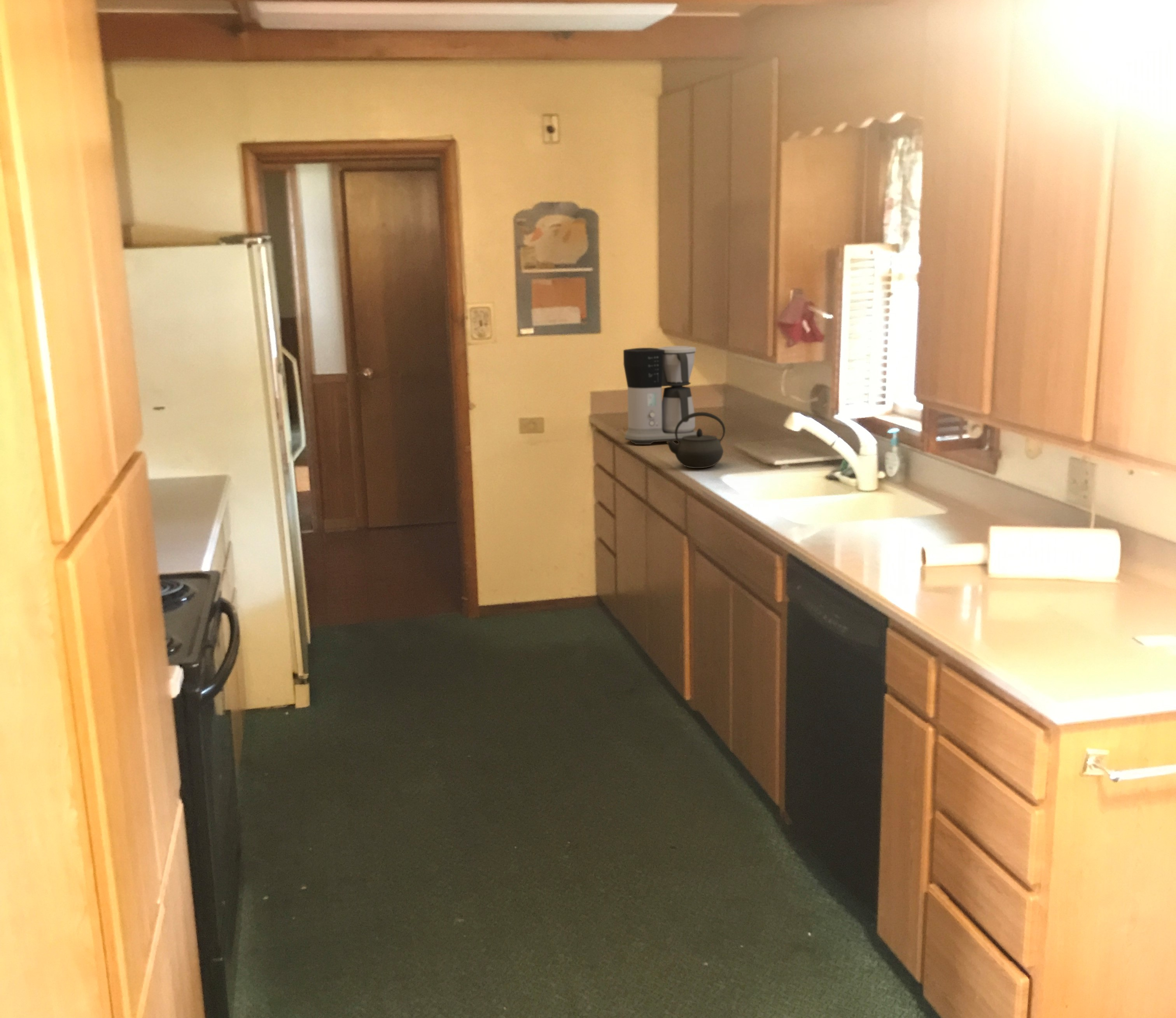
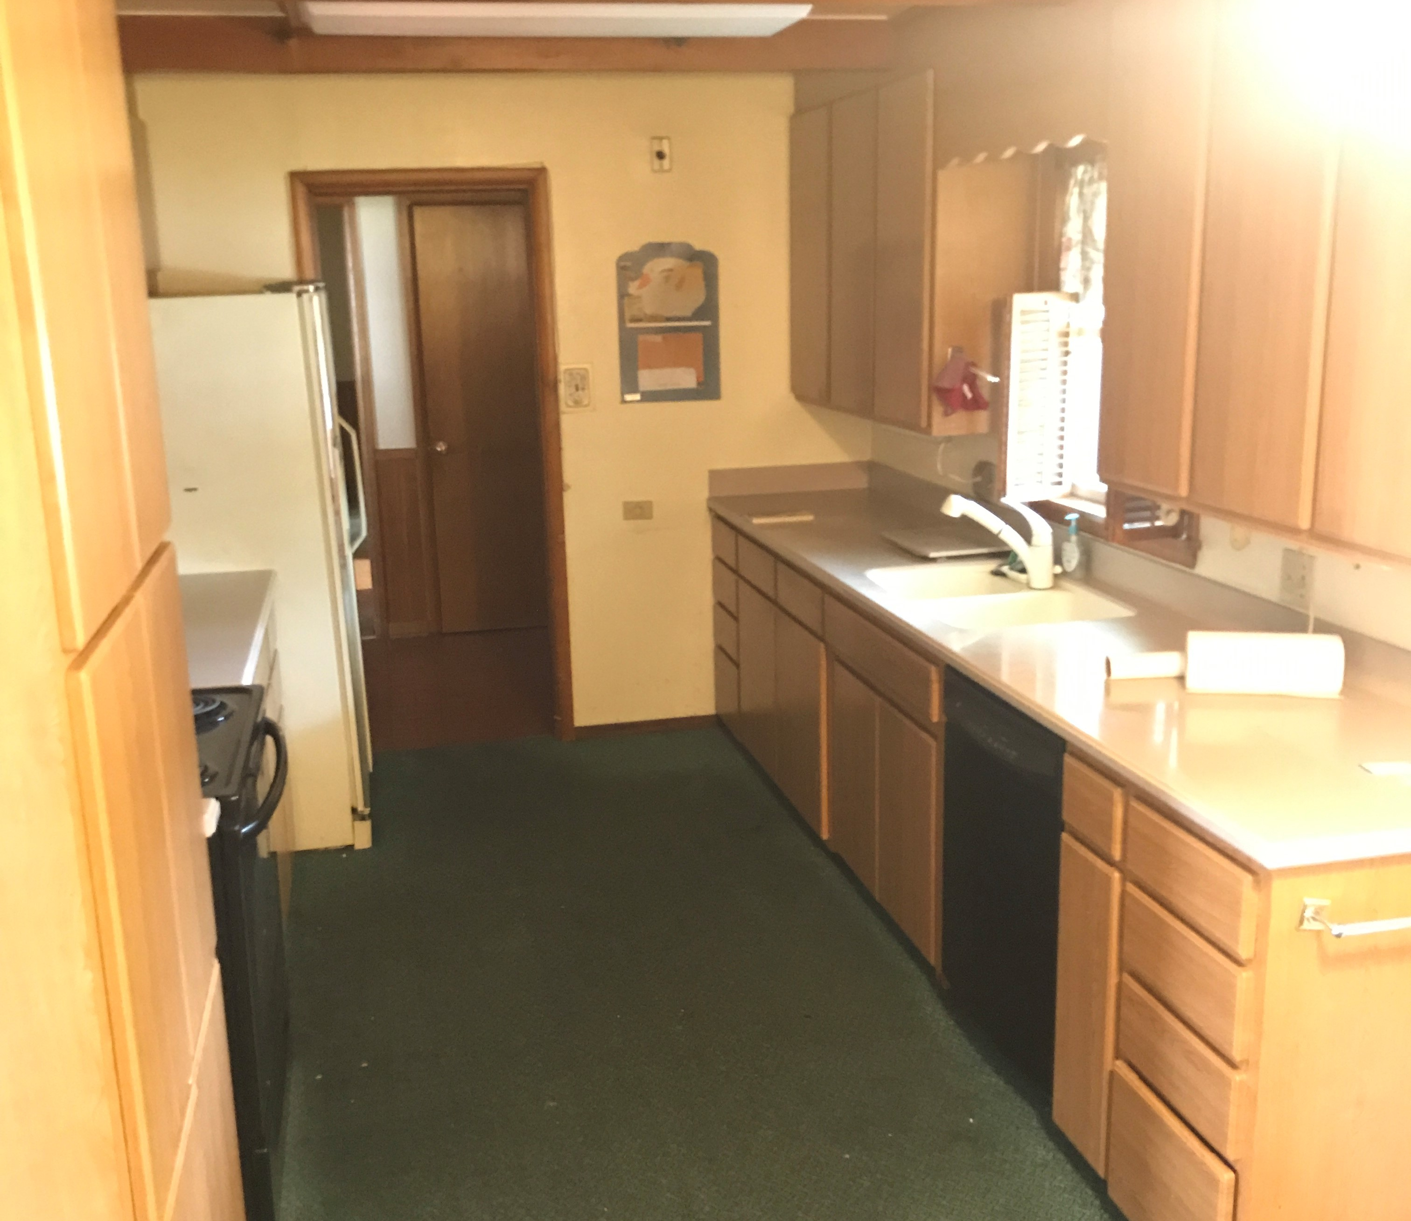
- kettle (696, 439)
- coffee maker (662, 395)
